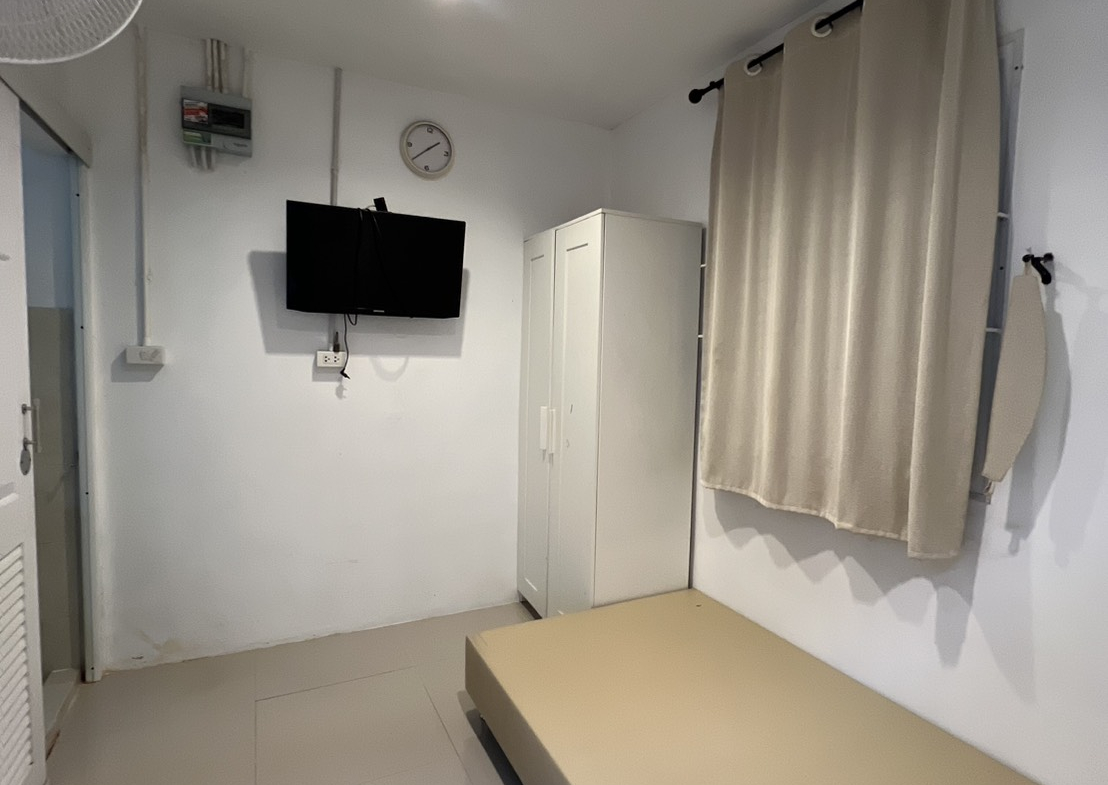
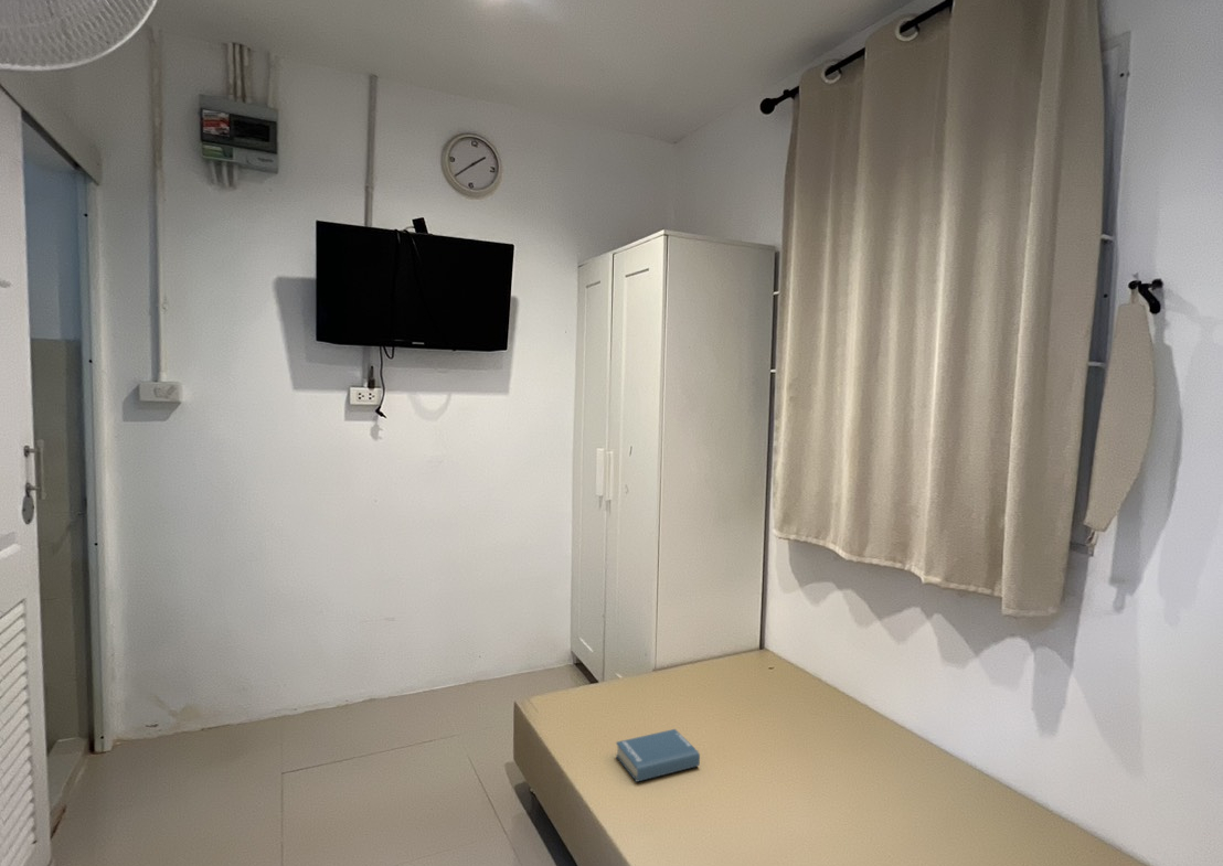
+ hardback book (657, 755)
